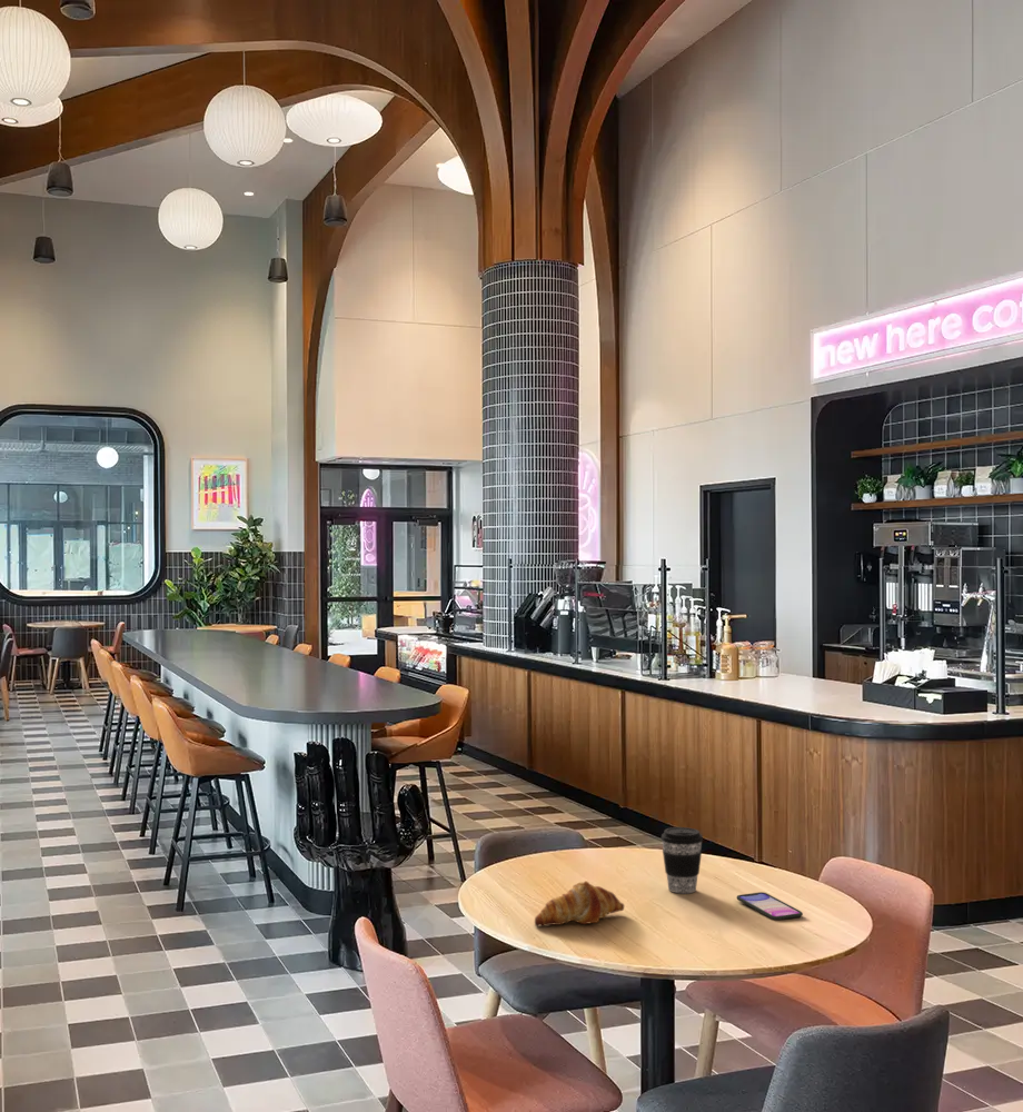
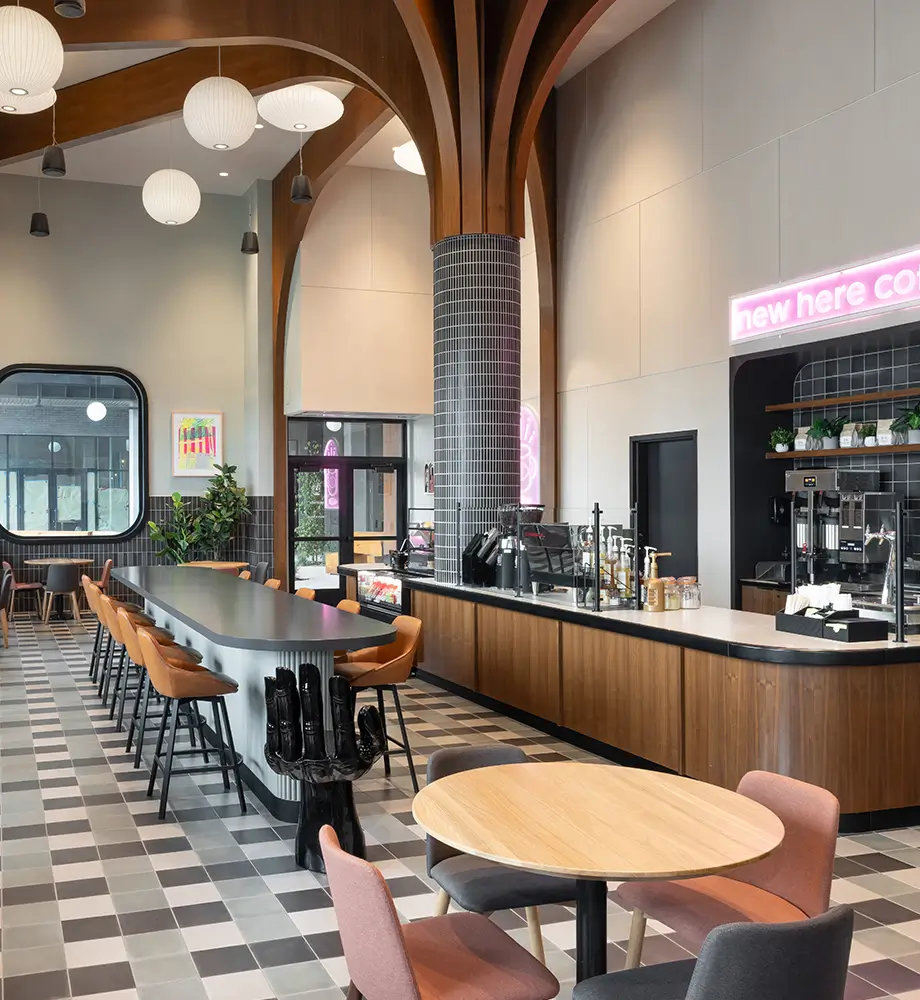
- croissant (582, 900)
- smartphone (768, 905)
- coffee cup (682, 860)
